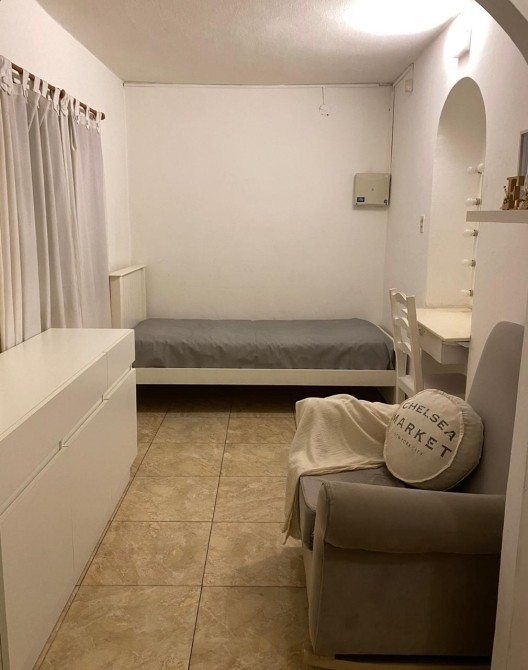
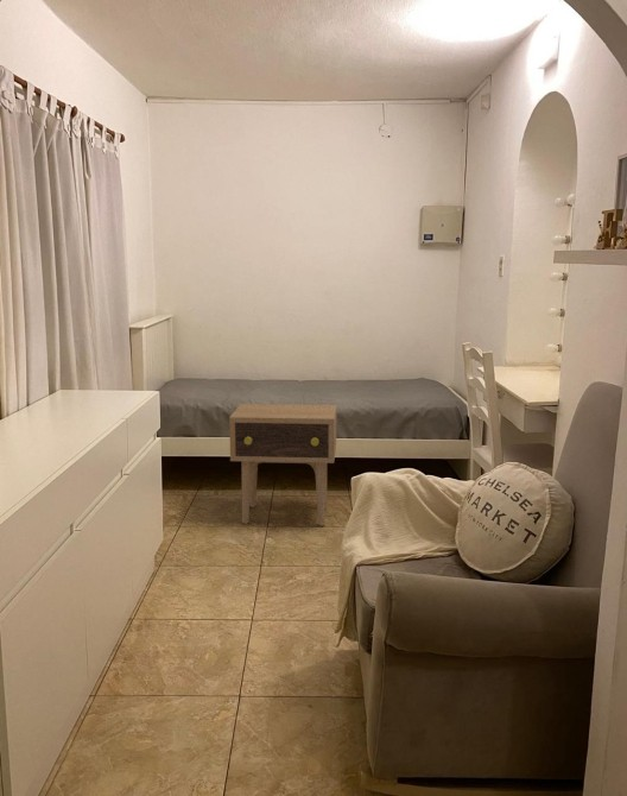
+ side table (285, 462)
